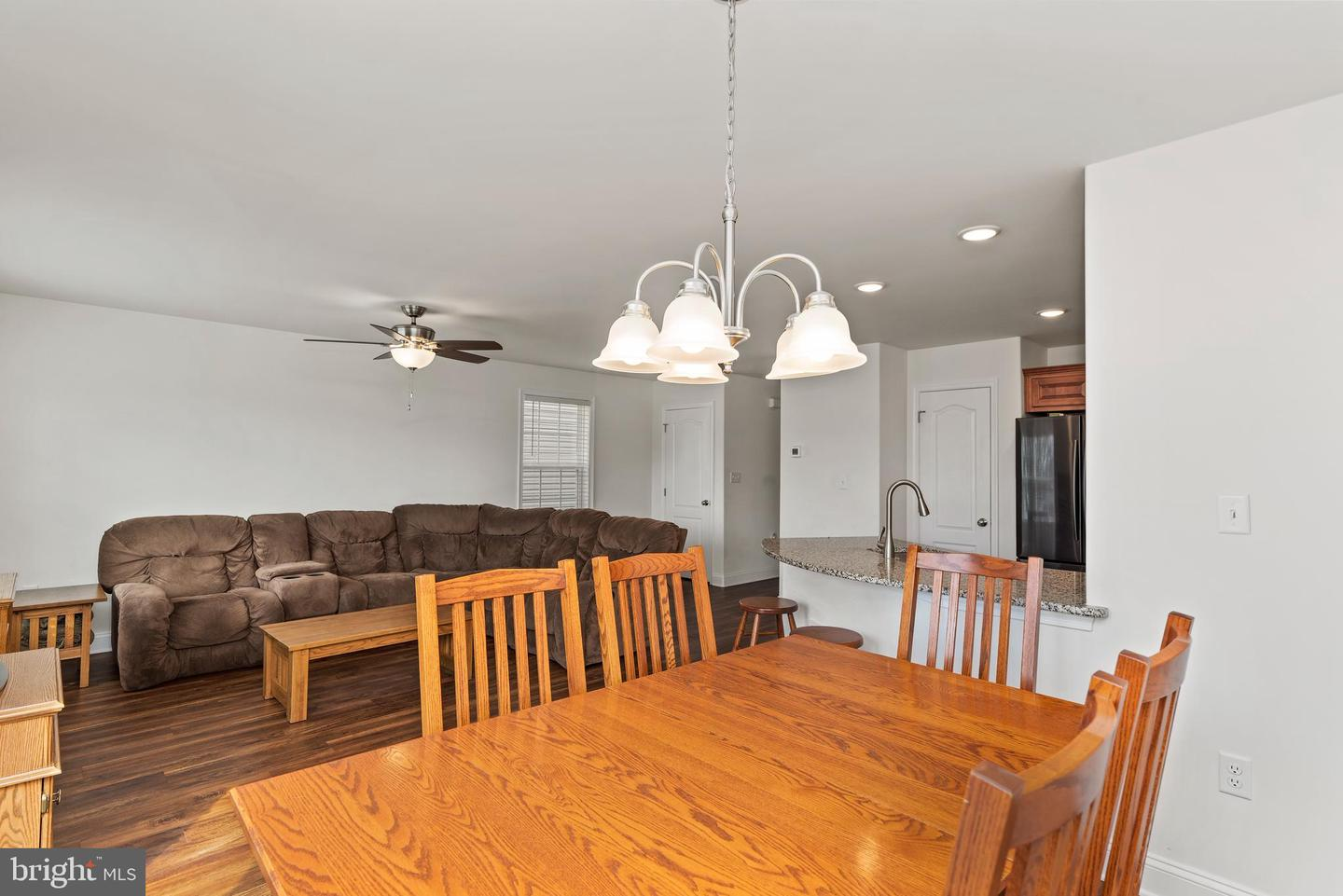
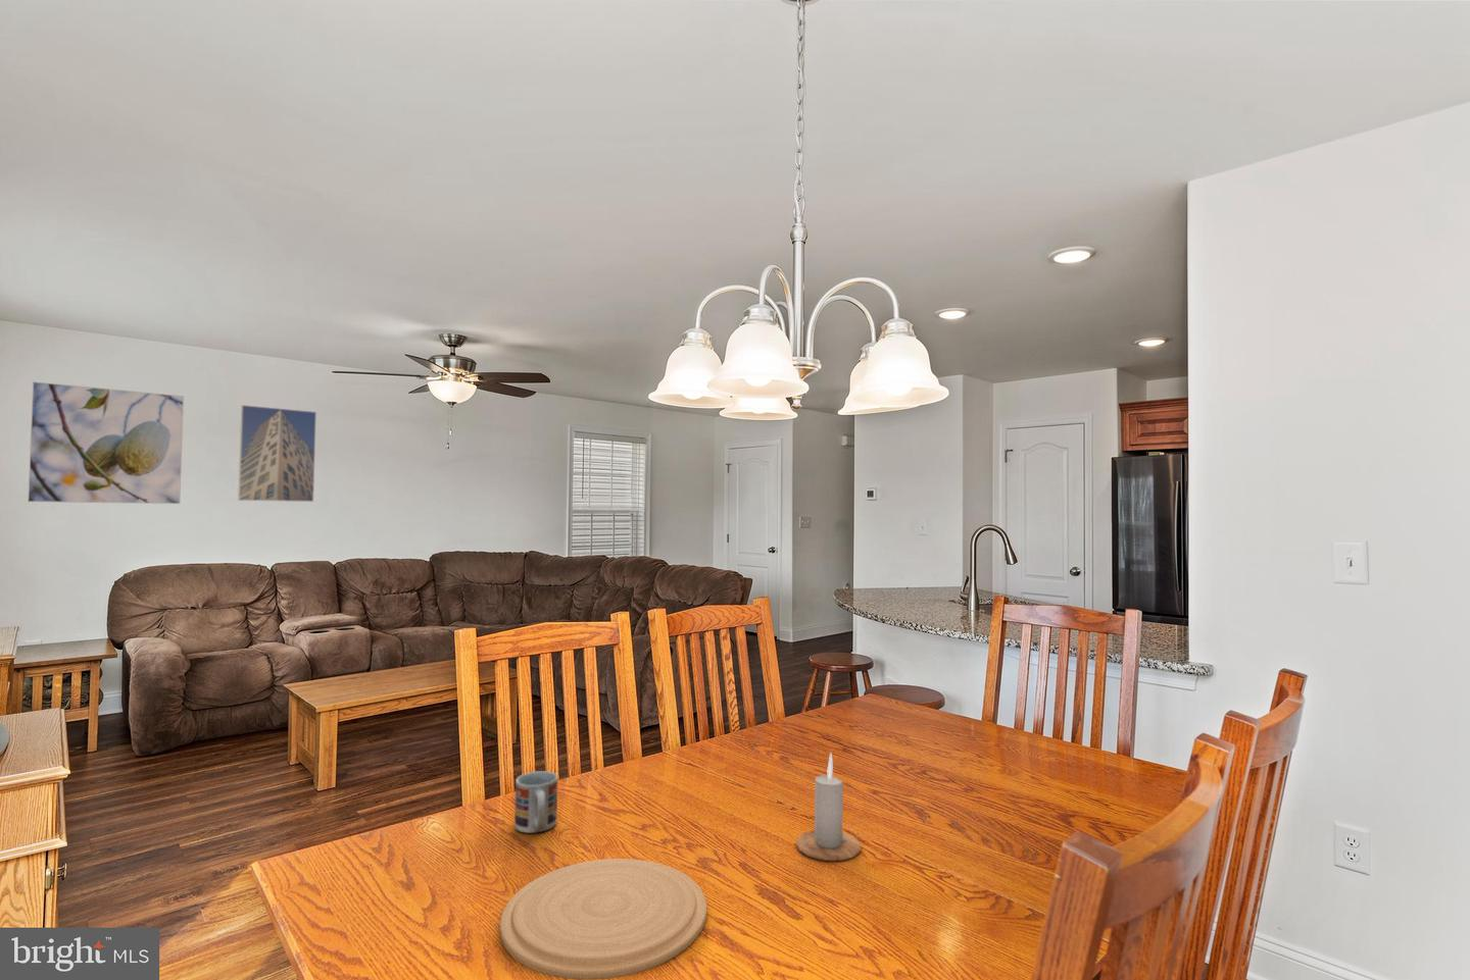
+ candle (827, 798)
+ cup (537, 804)
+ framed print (278, 454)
+ plate (605, 909)
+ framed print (109, 445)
